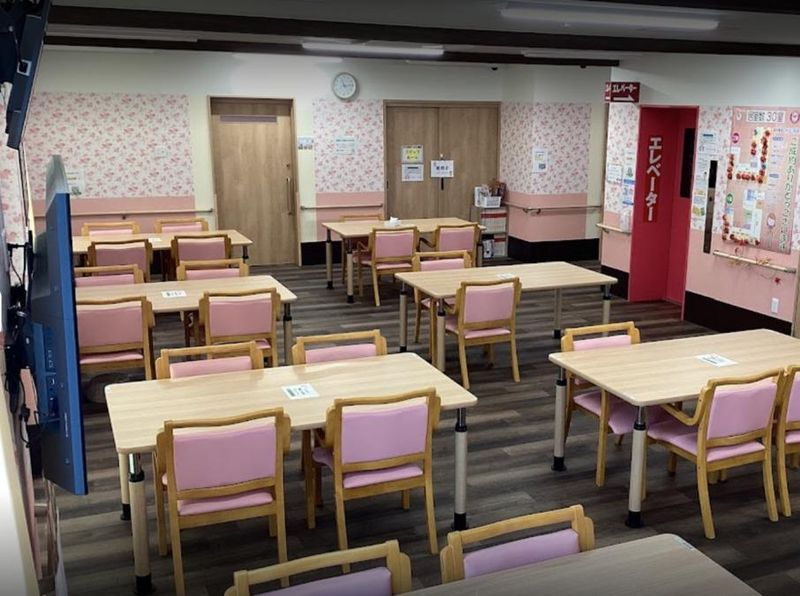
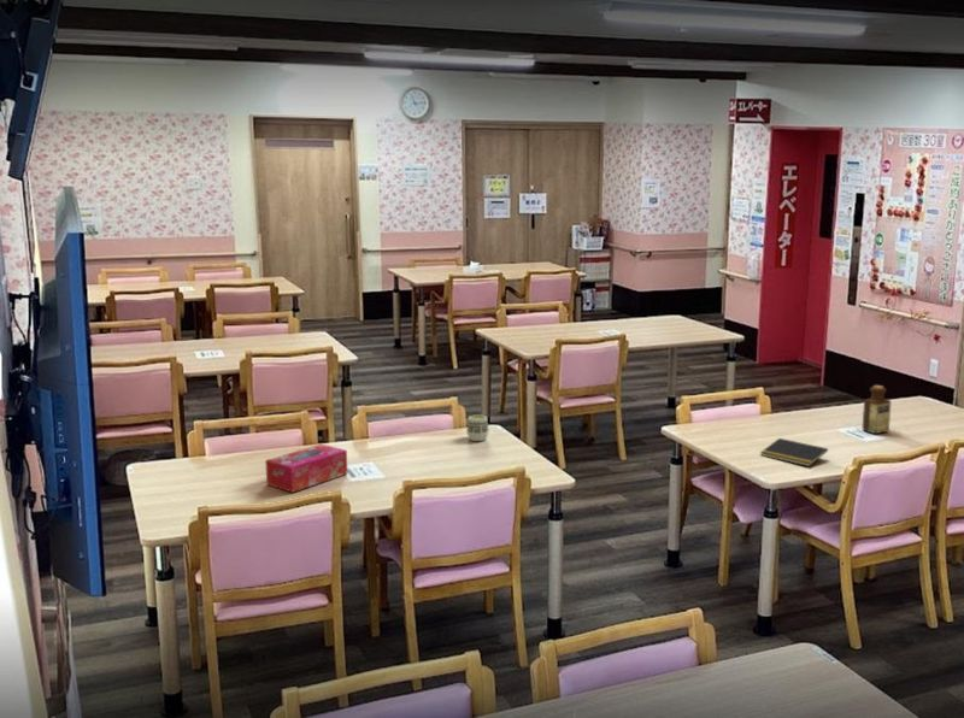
+ bottle (876, 408)
+ cup (477, 428)
+ tissue box (307, 466)
+ notepad (793, 452)
